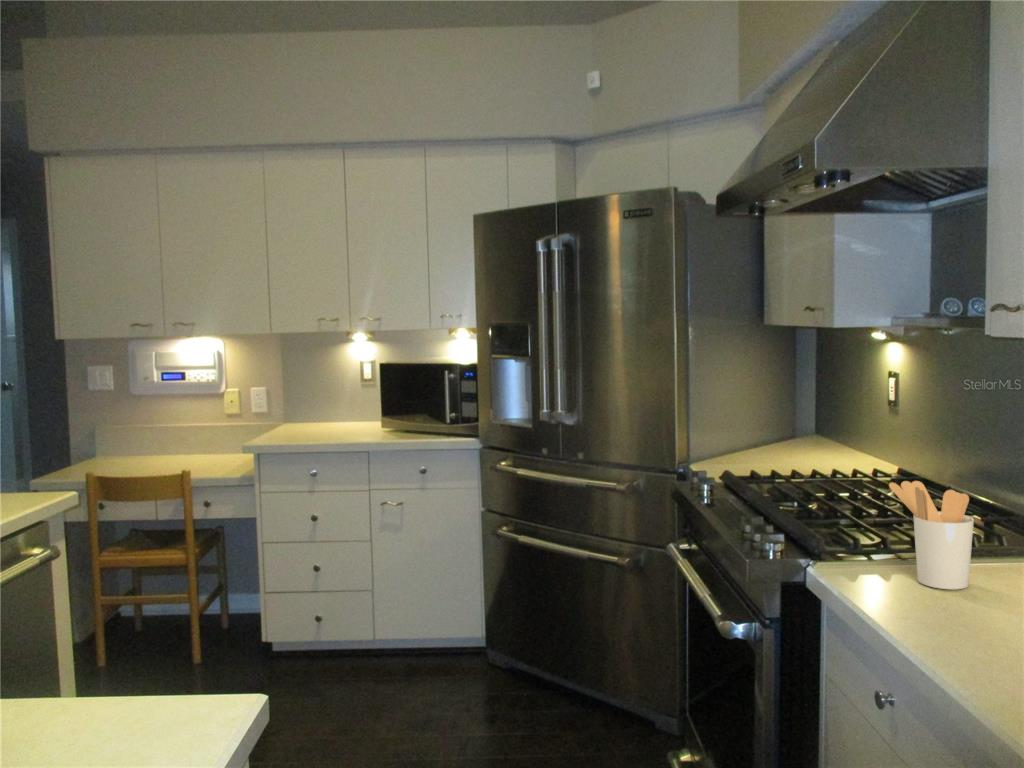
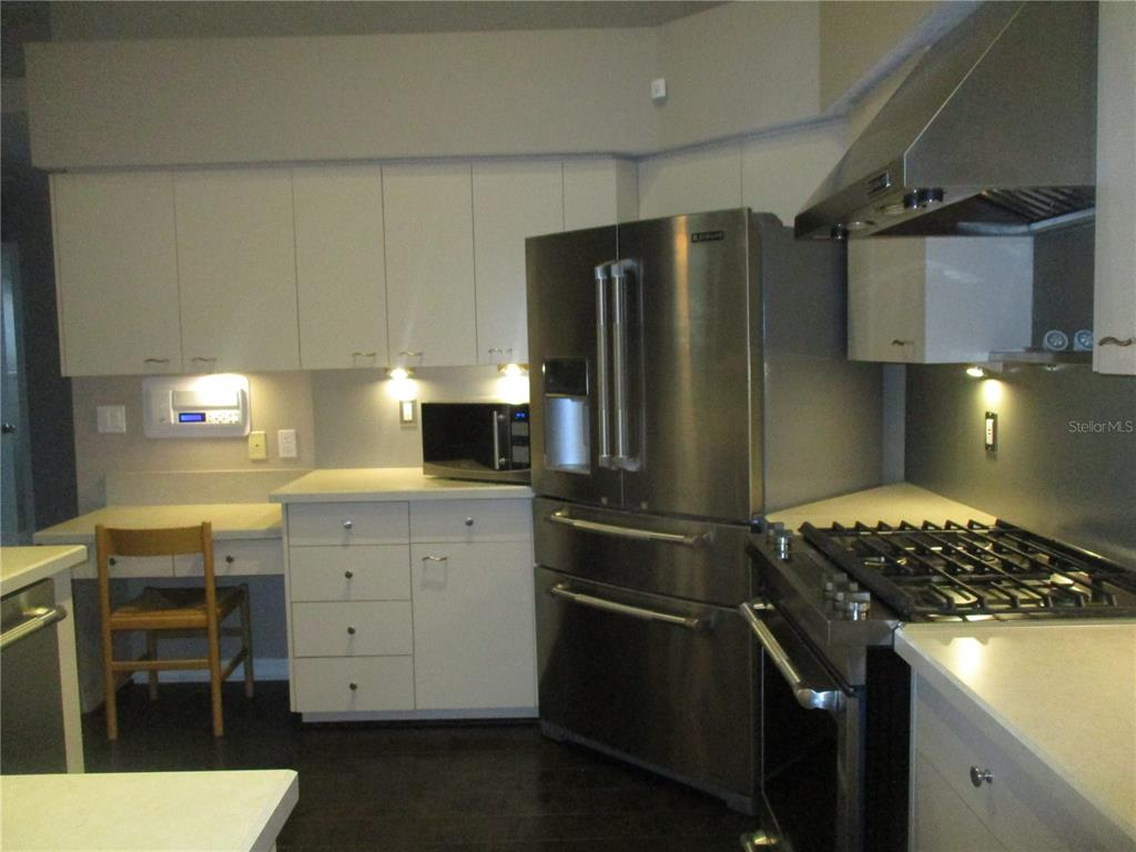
- utensil holder (930, 530)
